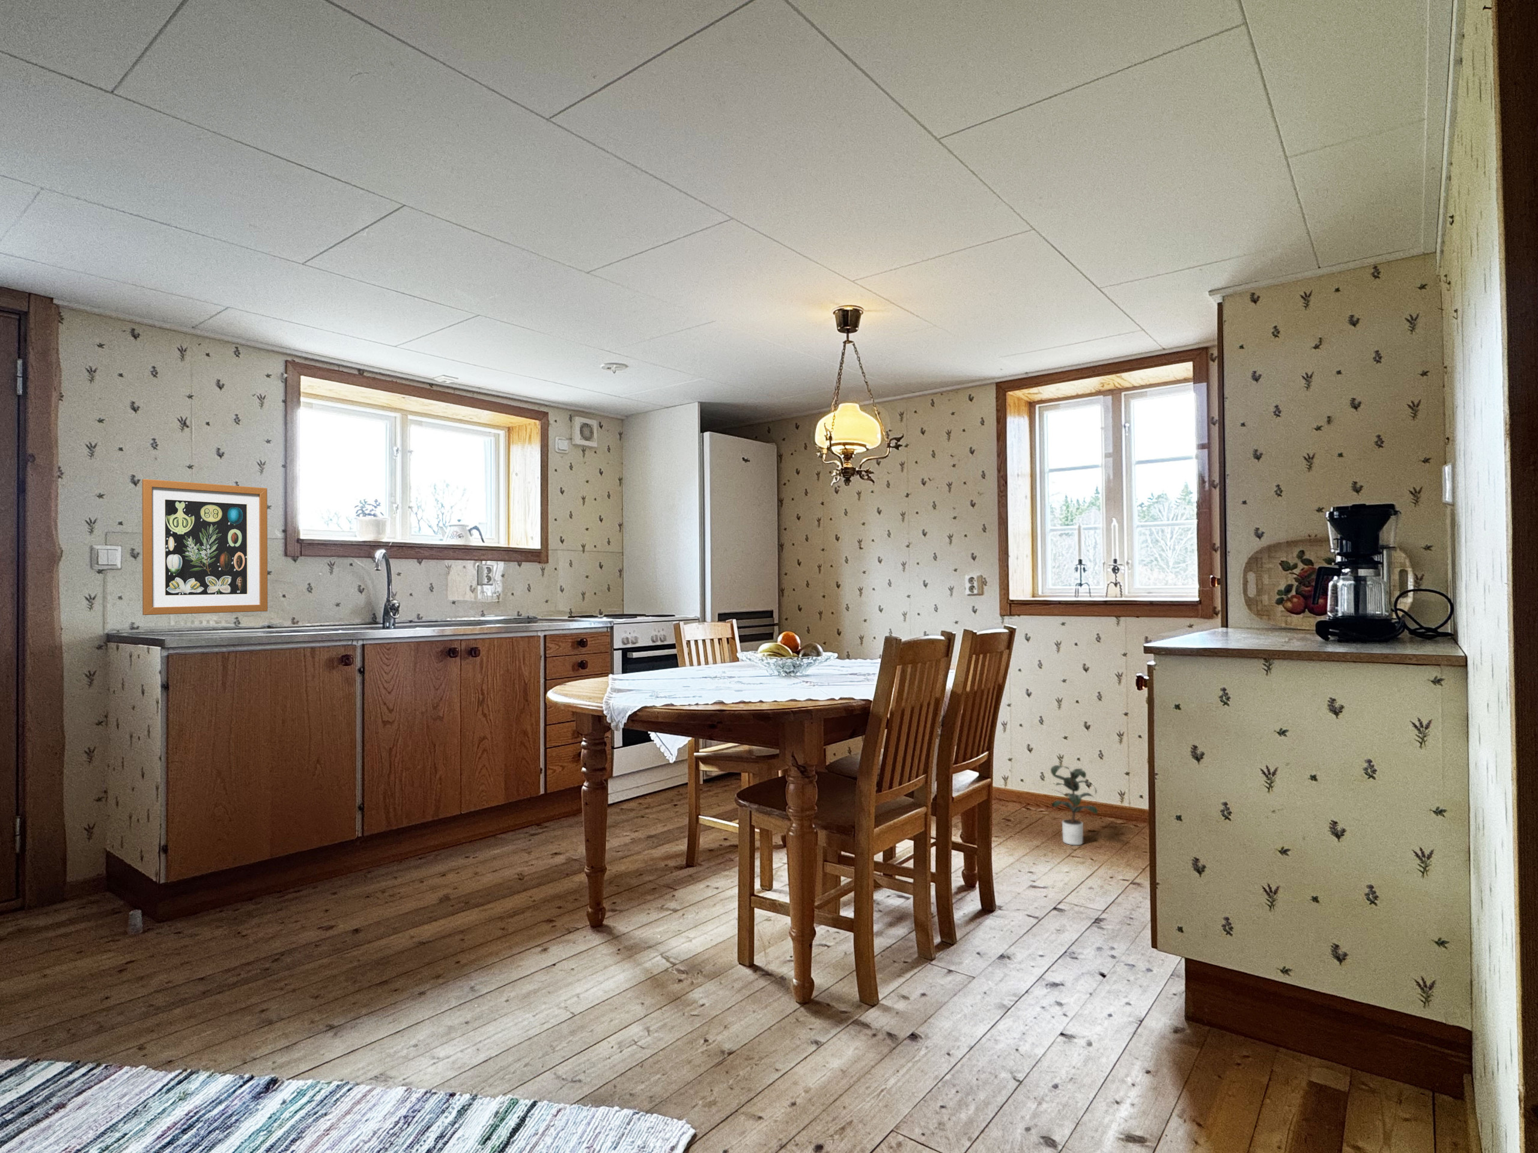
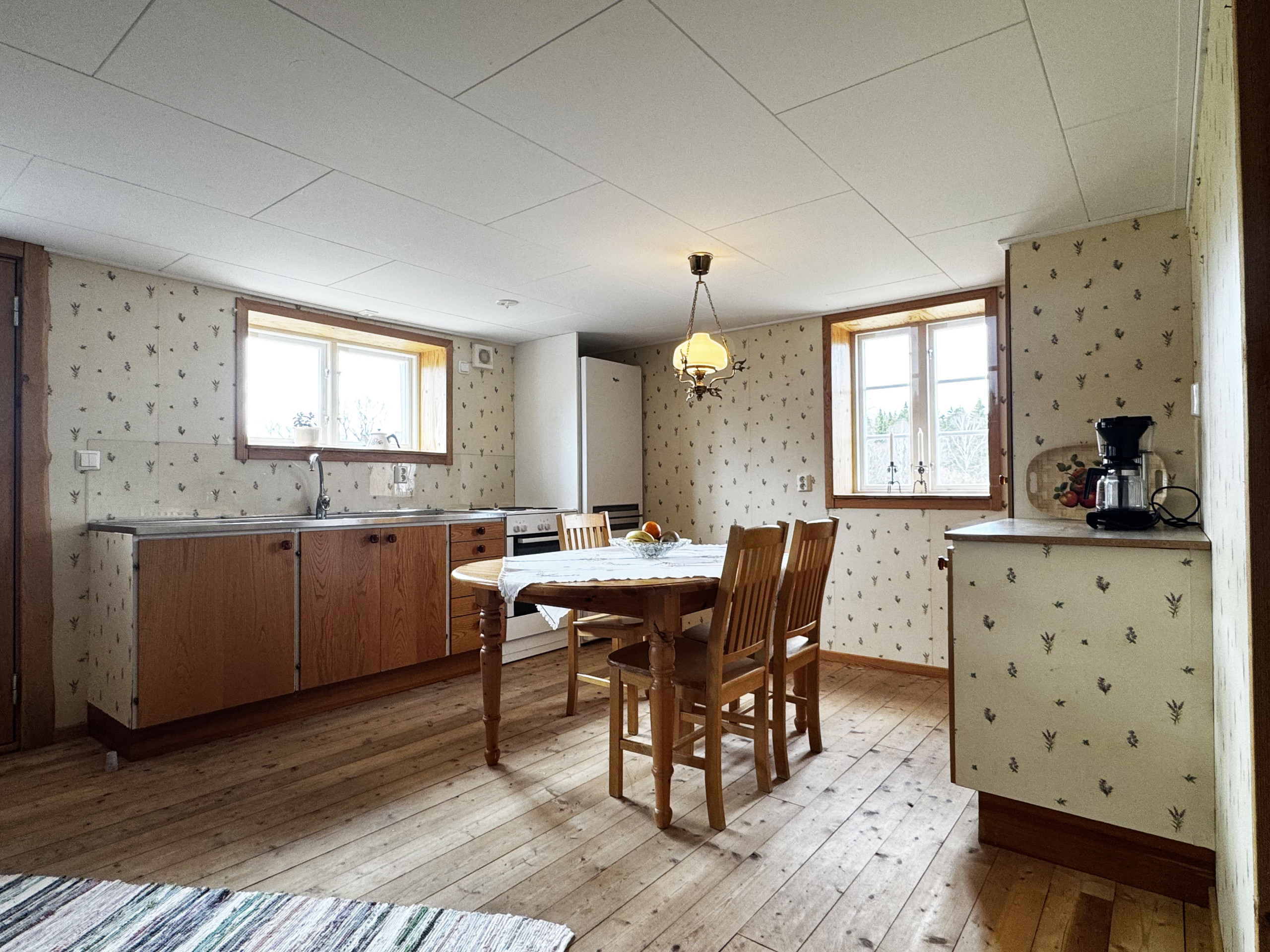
- wall art (208, 549)
- potted plant (1078, 803)
